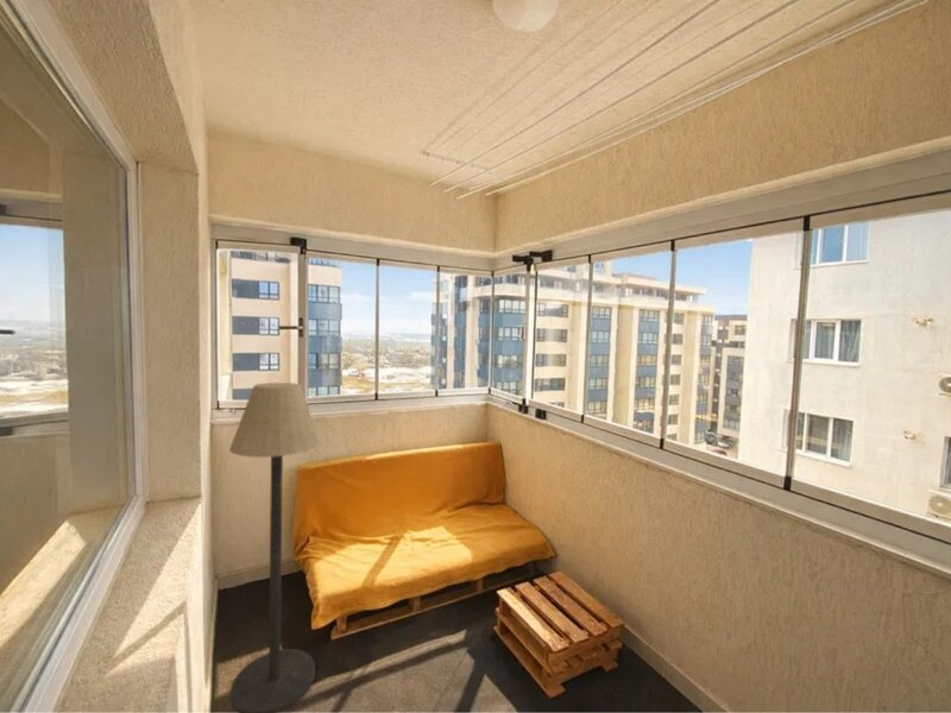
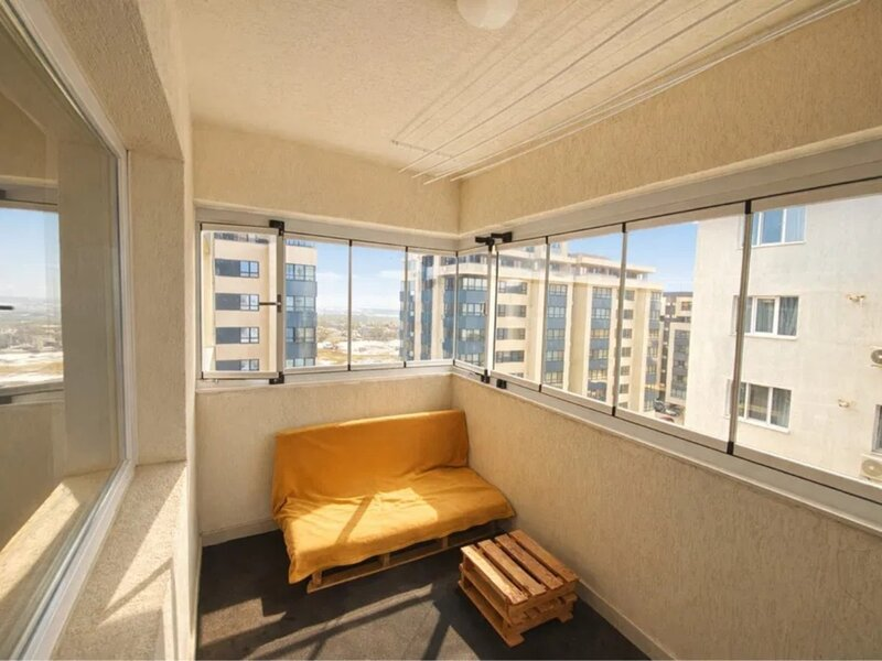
- floor lamp (276, 535)
